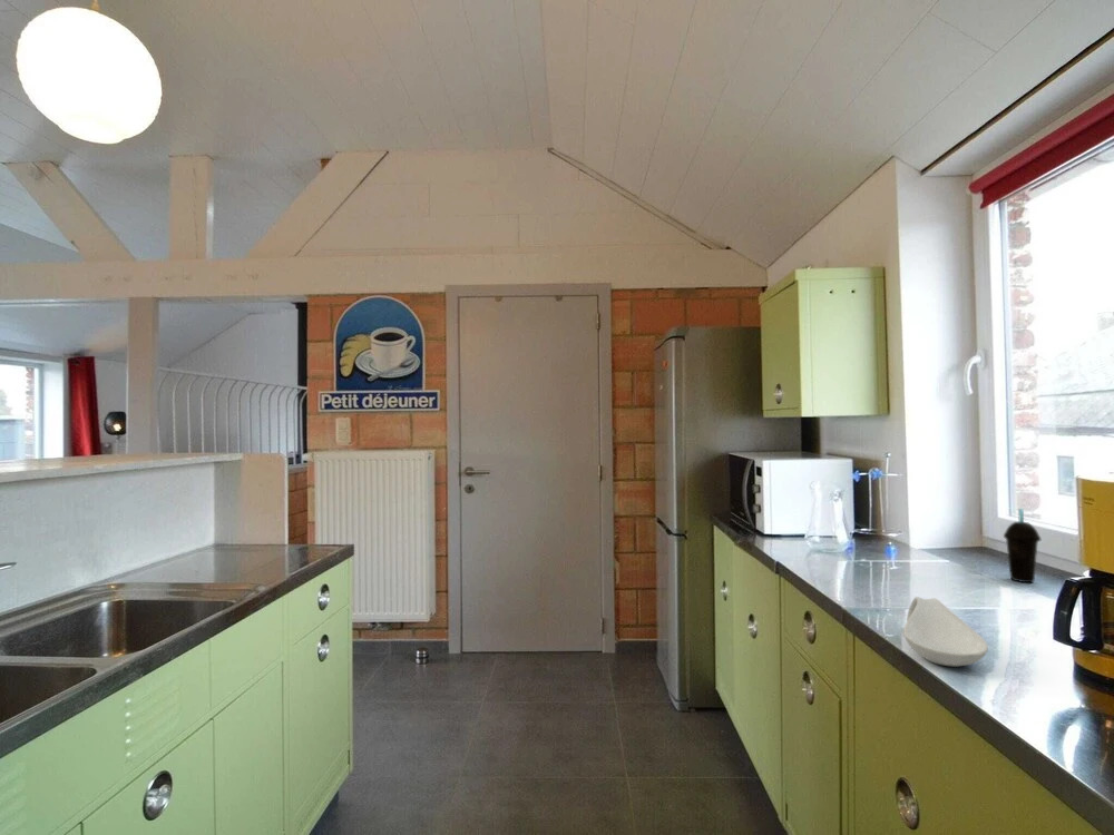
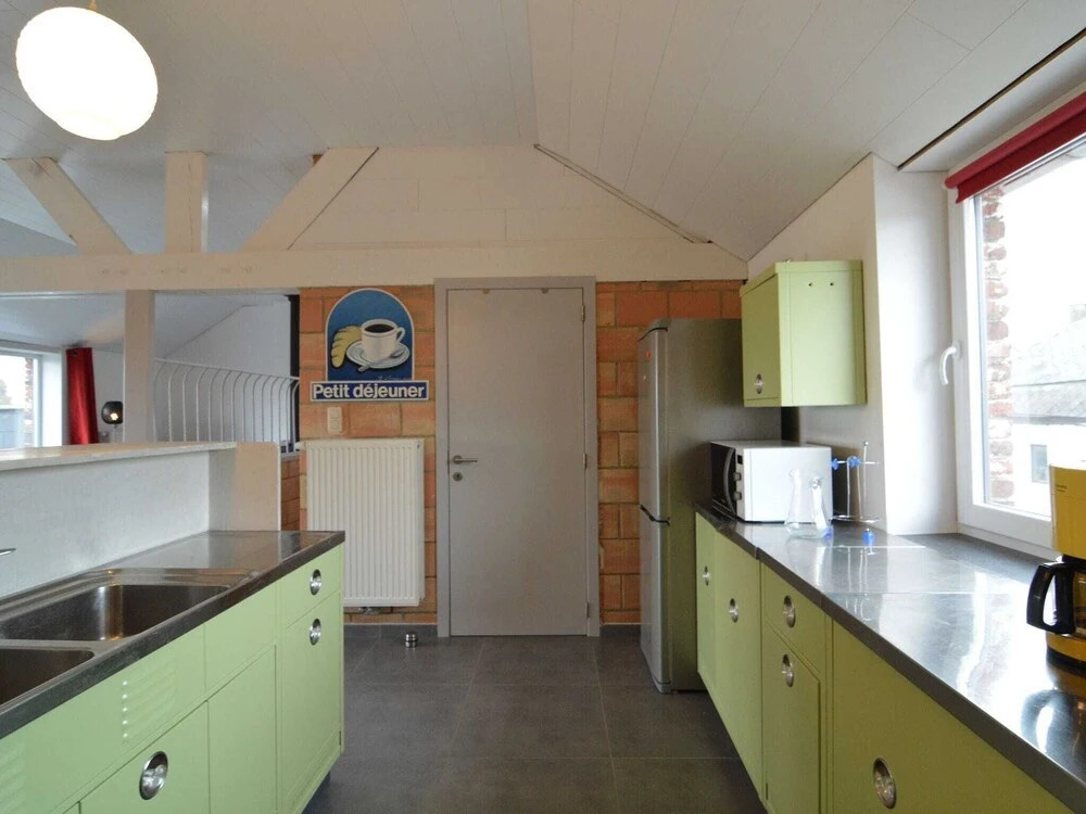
- cup (1022, 544)
- spoon rest (935, 627)
